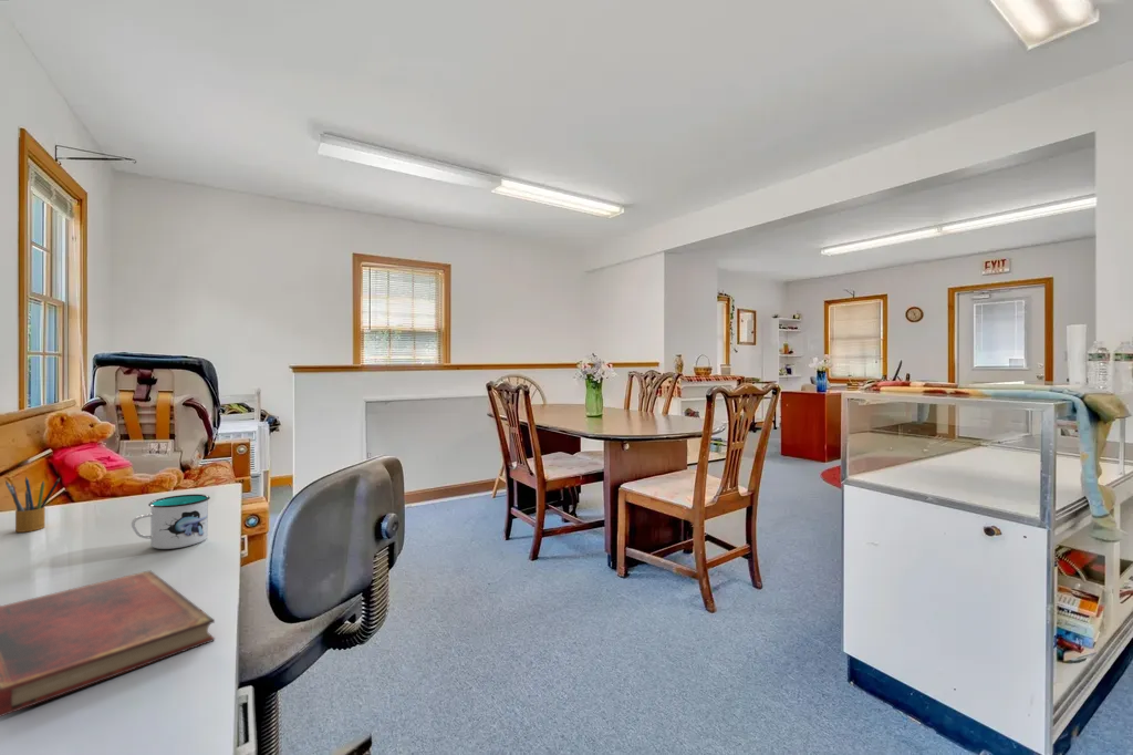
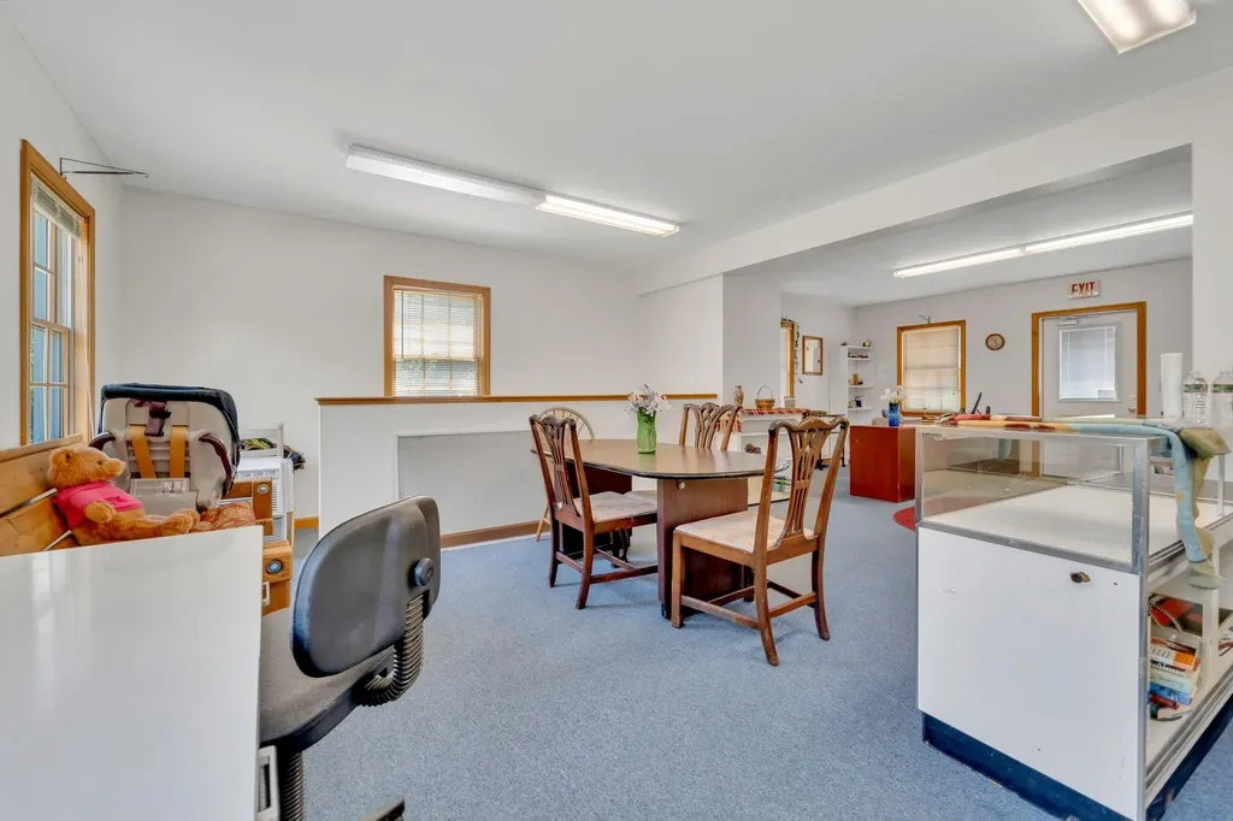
- pencil box (32, 503)
- mug (171, 521)
- diary (89, 627)
